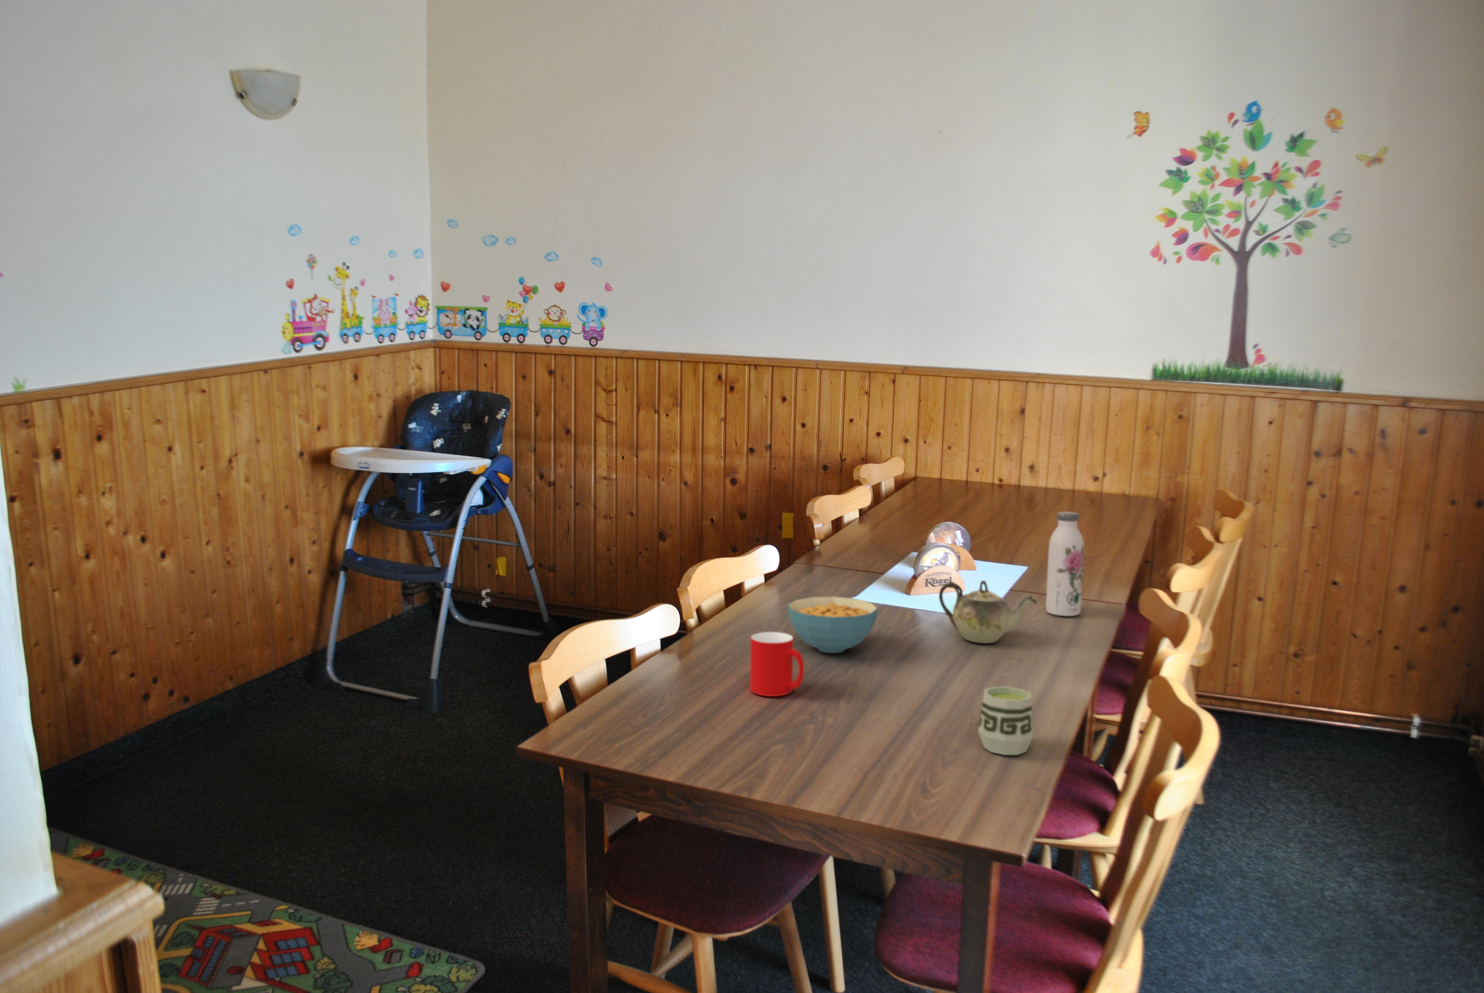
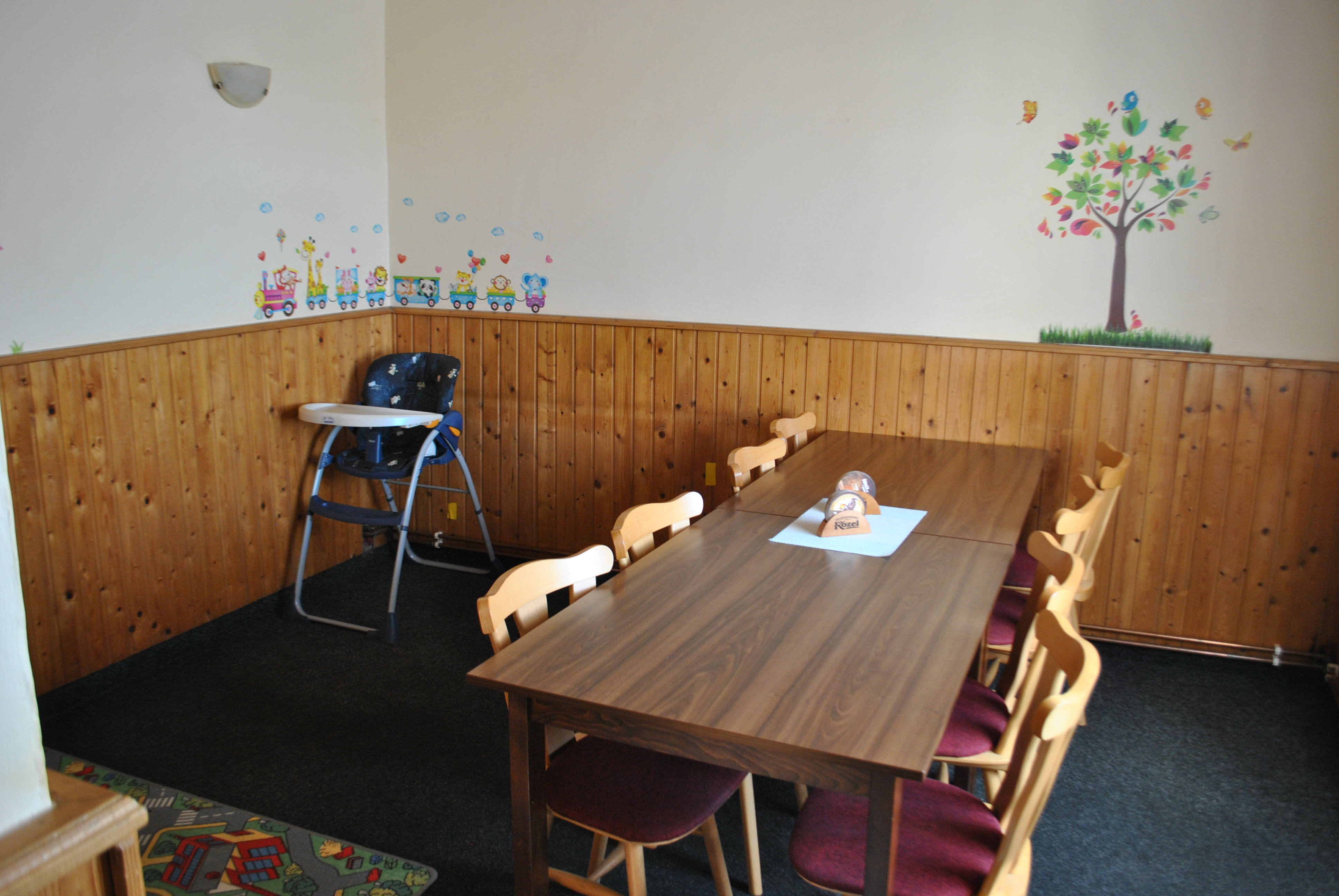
- cup (778, 665)
- teapot (986, 611)
- cereal bowl (831, 628)
- water bottle (1065, 563)
- cup (1006, 720)
